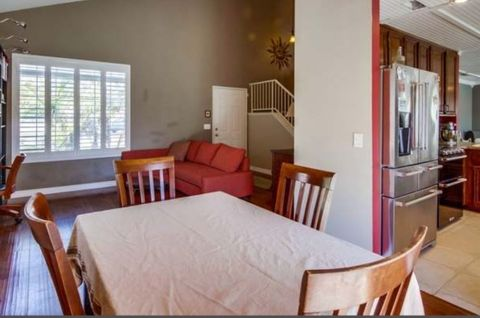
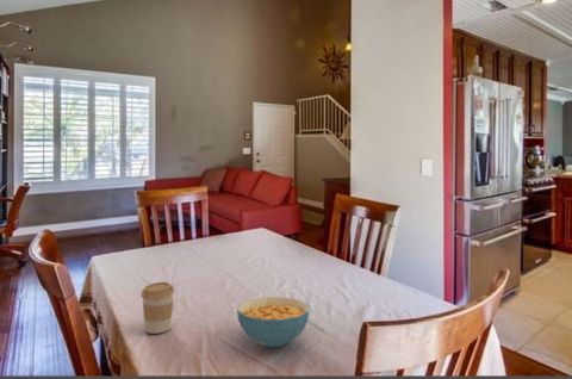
+ cereal bowl (273, 324)
+ coffee cup (157, 306)
